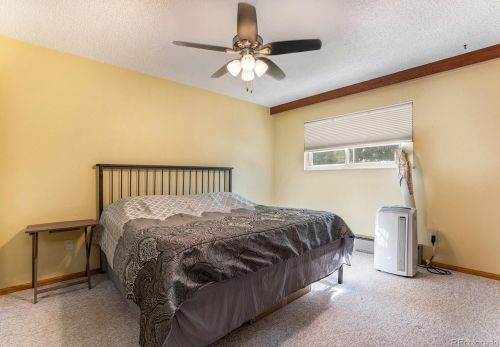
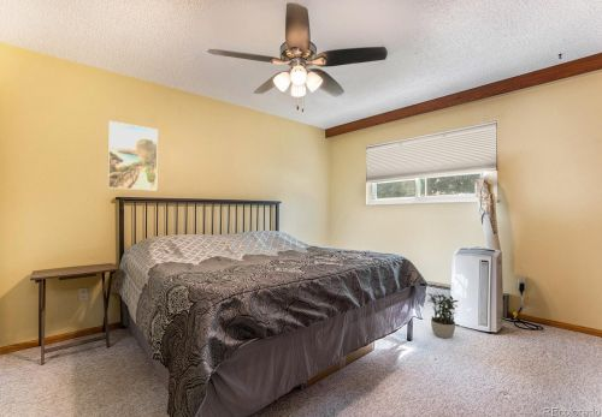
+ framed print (134, 157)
+ potted plant (443, 312)
